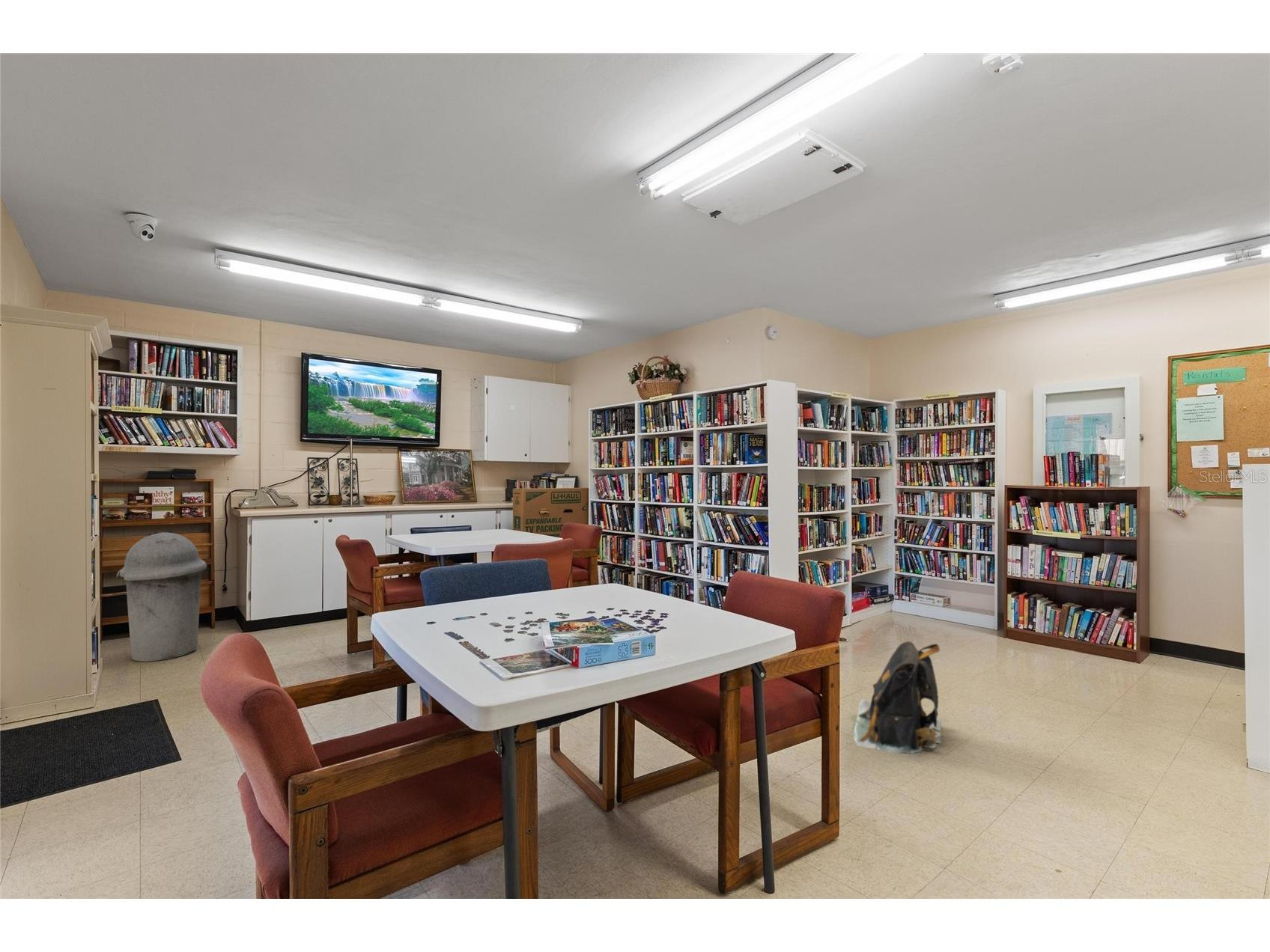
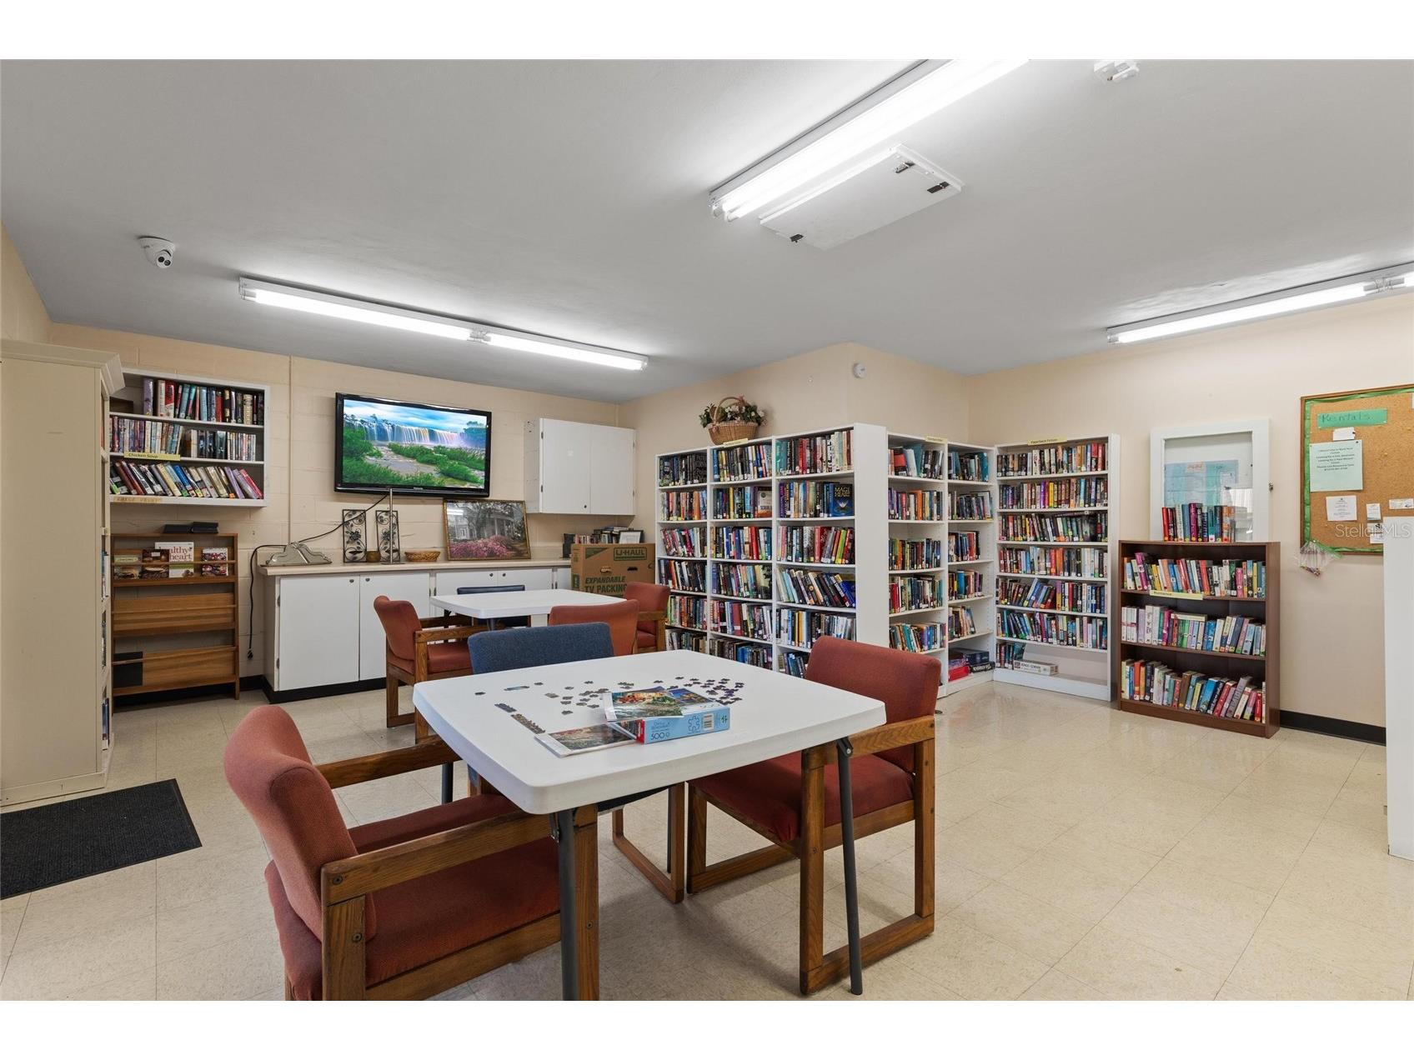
- trash can (164, 592)
- backpack (896, 686)
